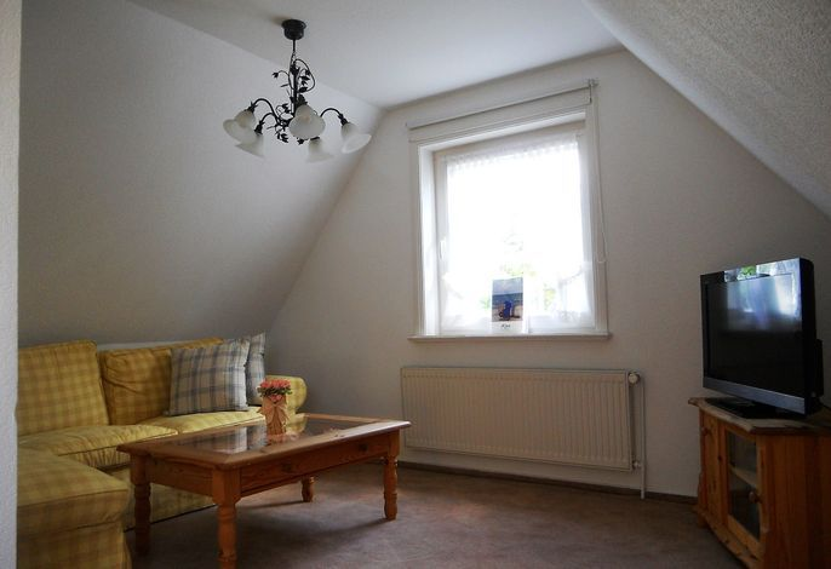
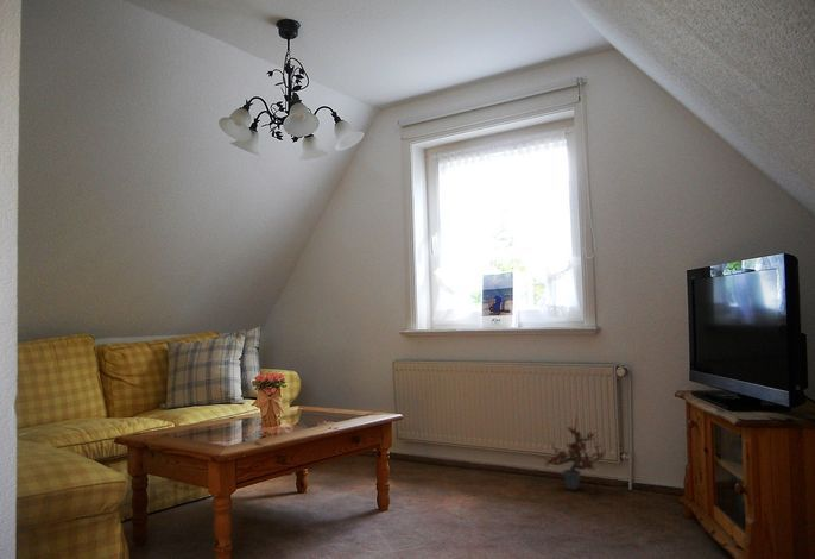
+ potted plant (574, 451)
